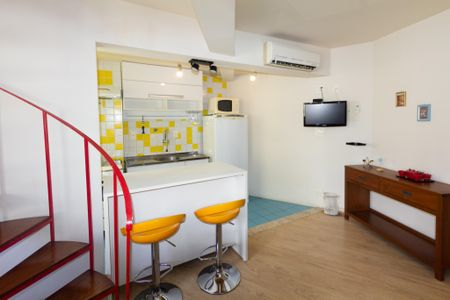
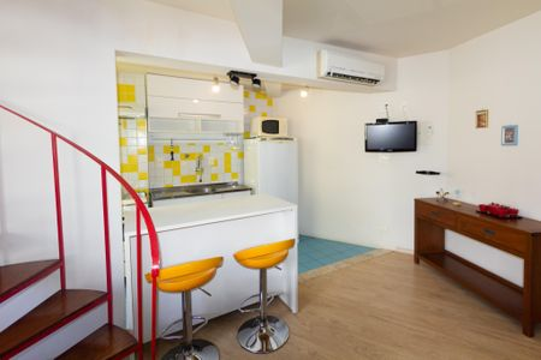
- wastebasket (331, 203)
